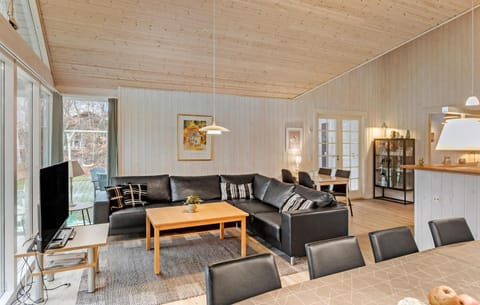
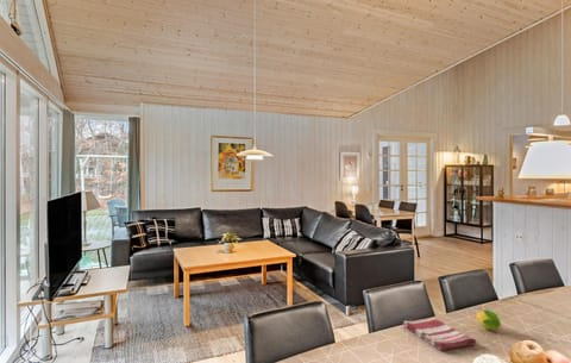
+ fruit (488, 320)
+ dish towel (437, 331)
